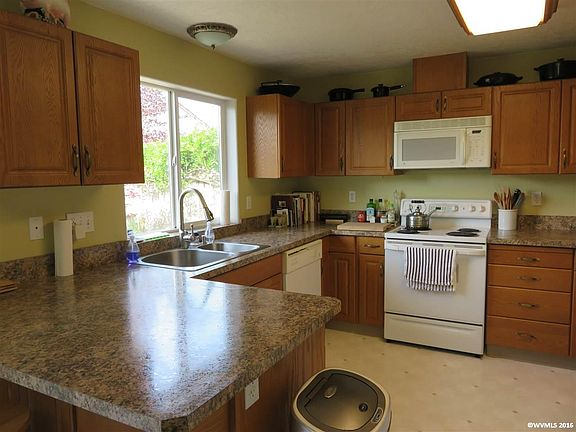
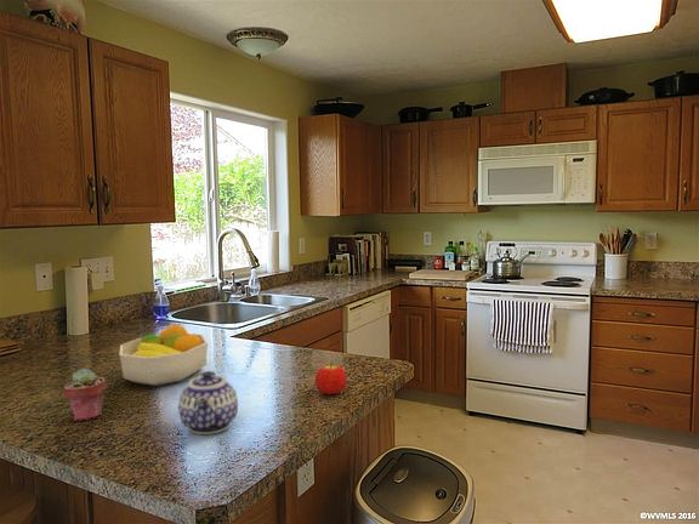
+ teapot (208, 399)
+ potted succulent (85, 392)
+ fruit bowl (164, 352)
+ fruit (330, 377)
